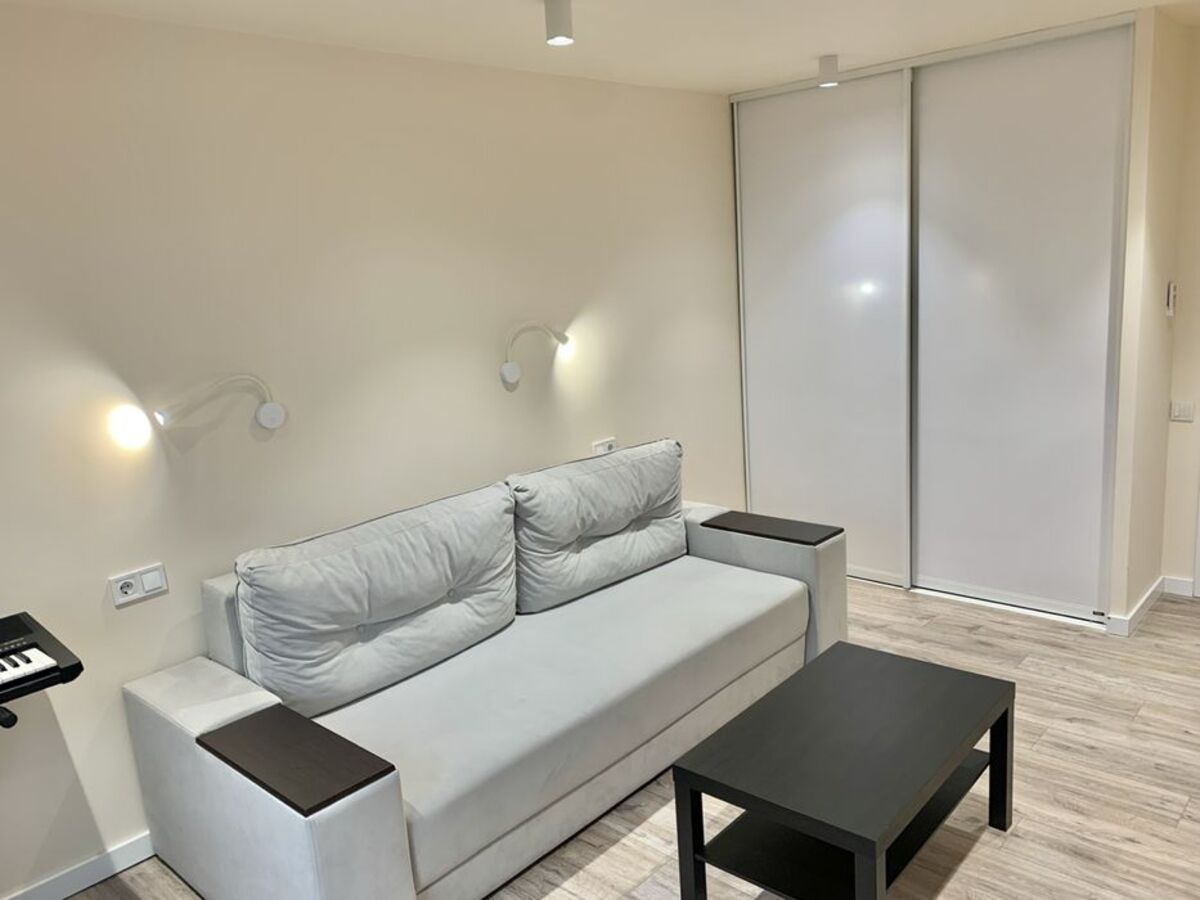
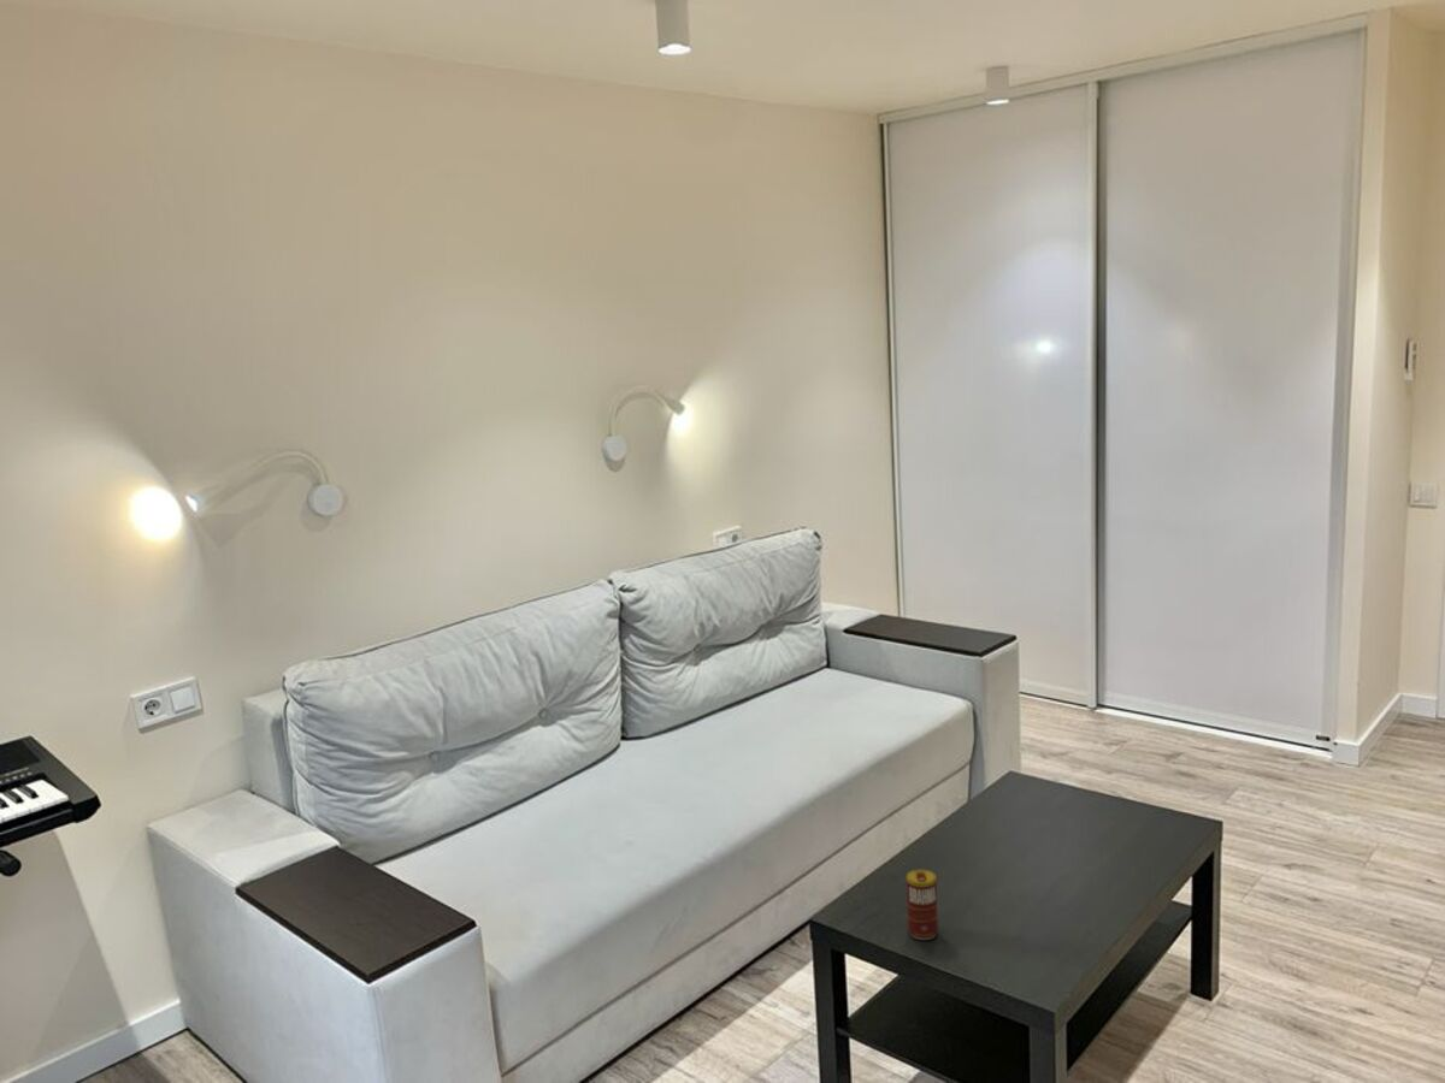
+ beverage can (921, 904)
